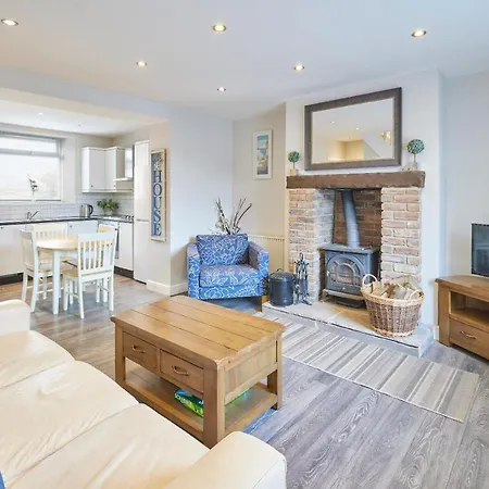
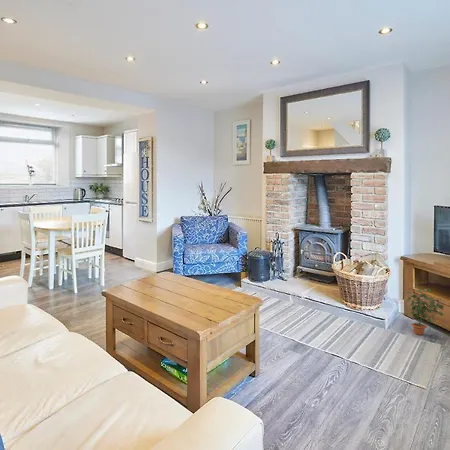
+ potted plant (419, 311)
